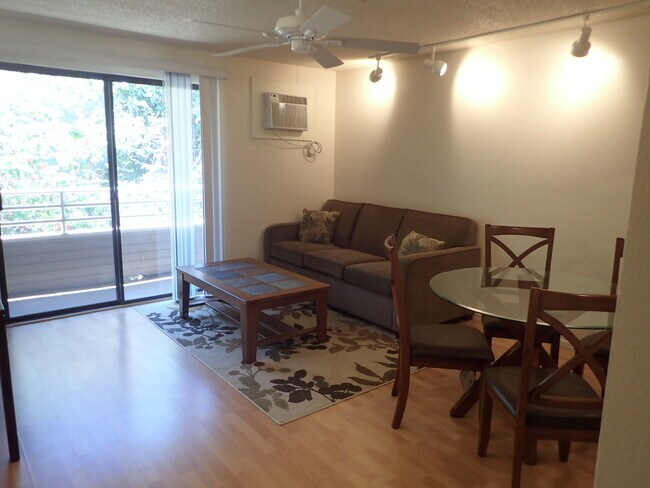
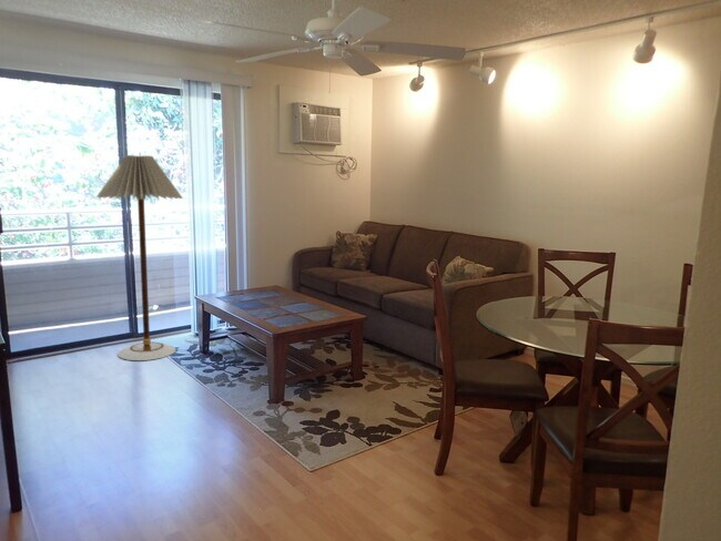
+ floor lamp (143, 256)
